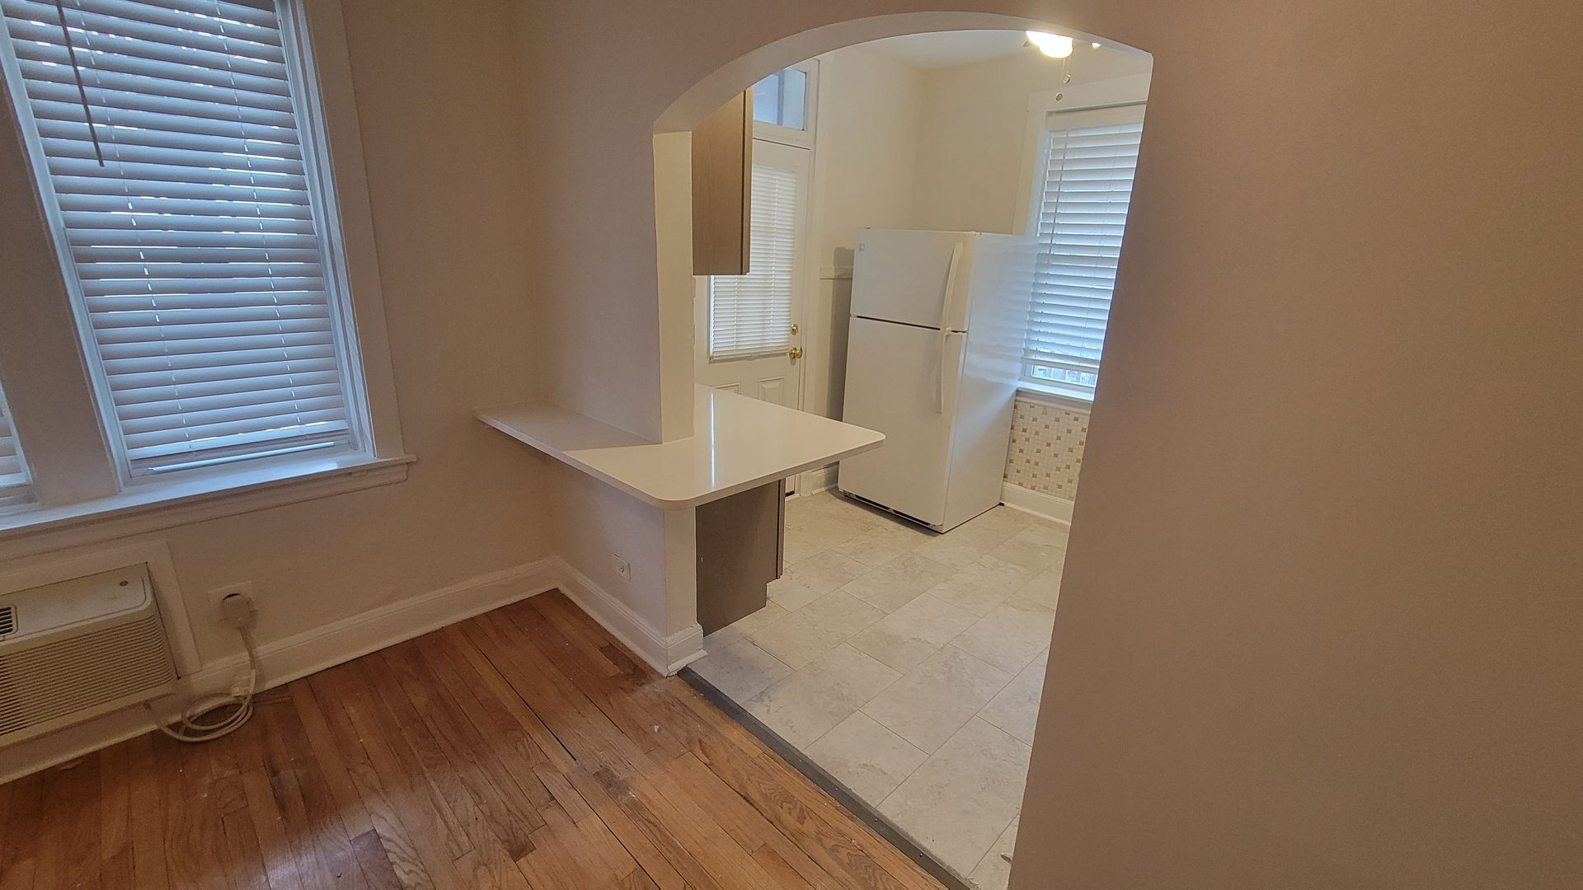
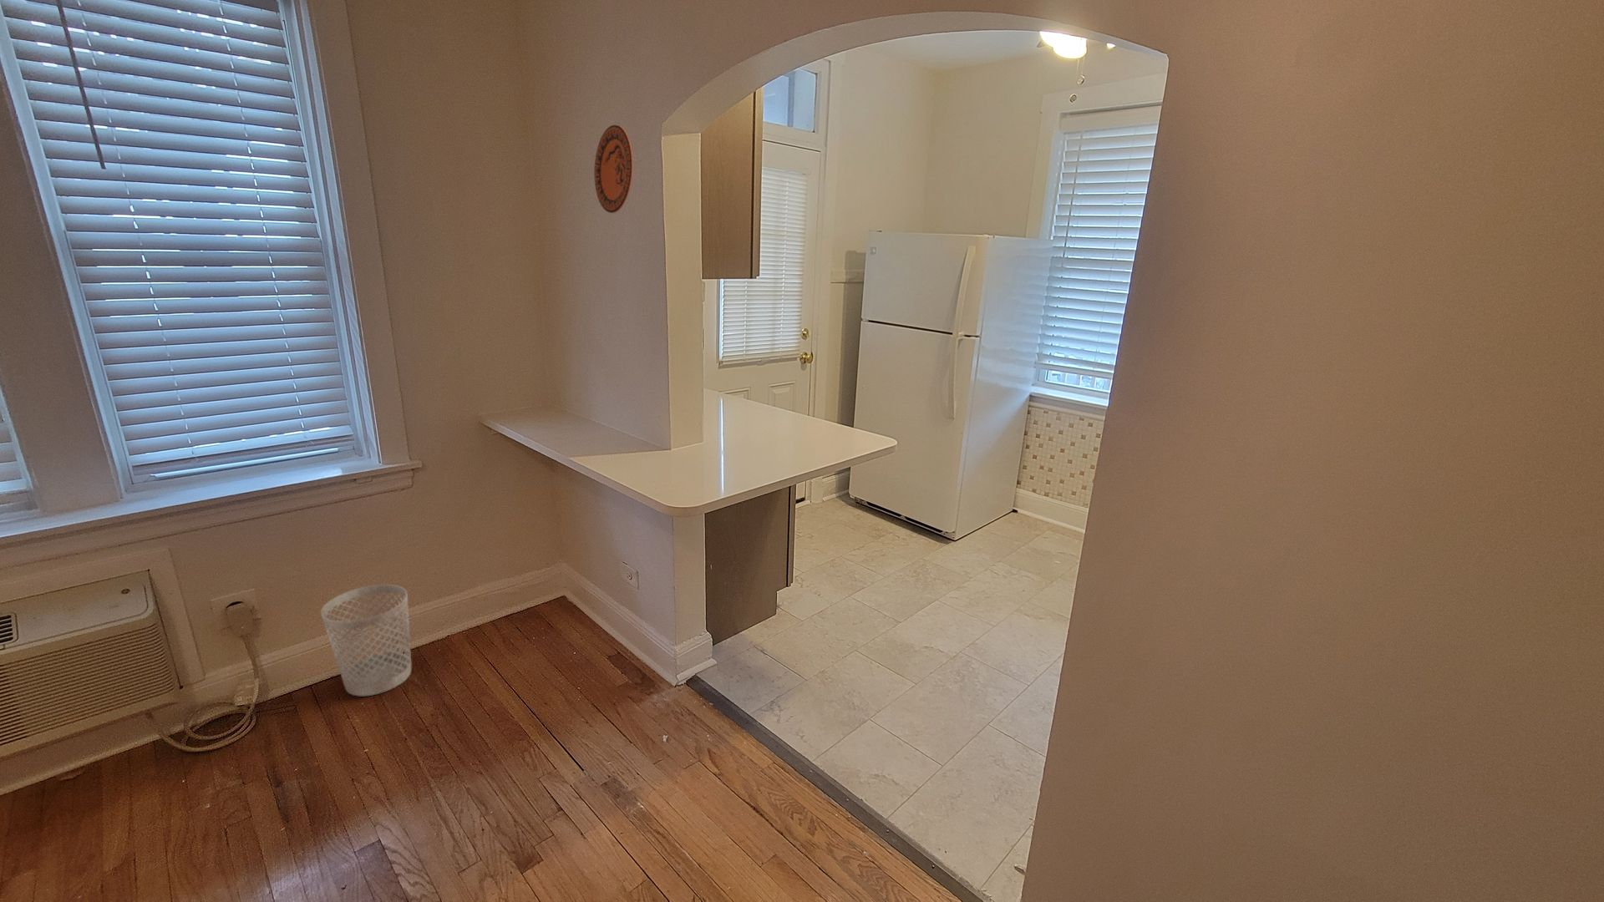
+ wastebasket (373, 641)
+ decorative plate (614, 170)
